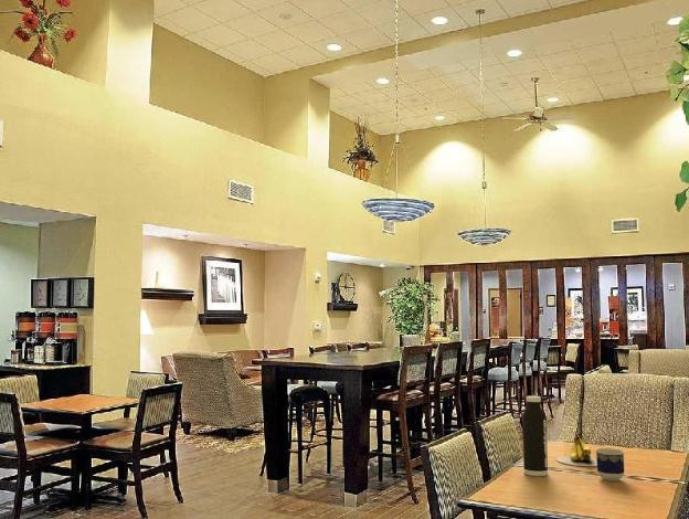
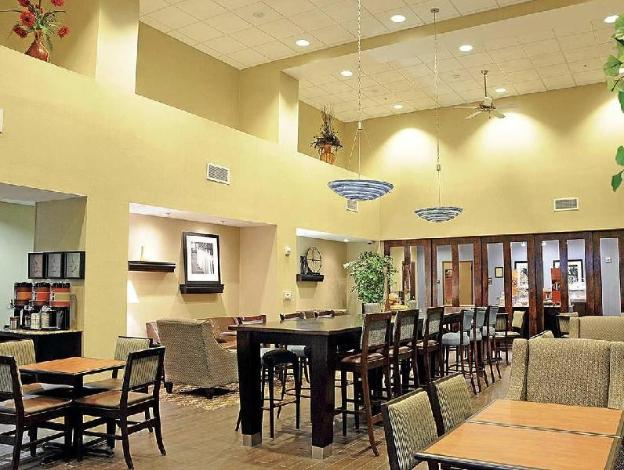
- water bottle (534, 434)
- banana (581, 448)
- cup (610, 464)
